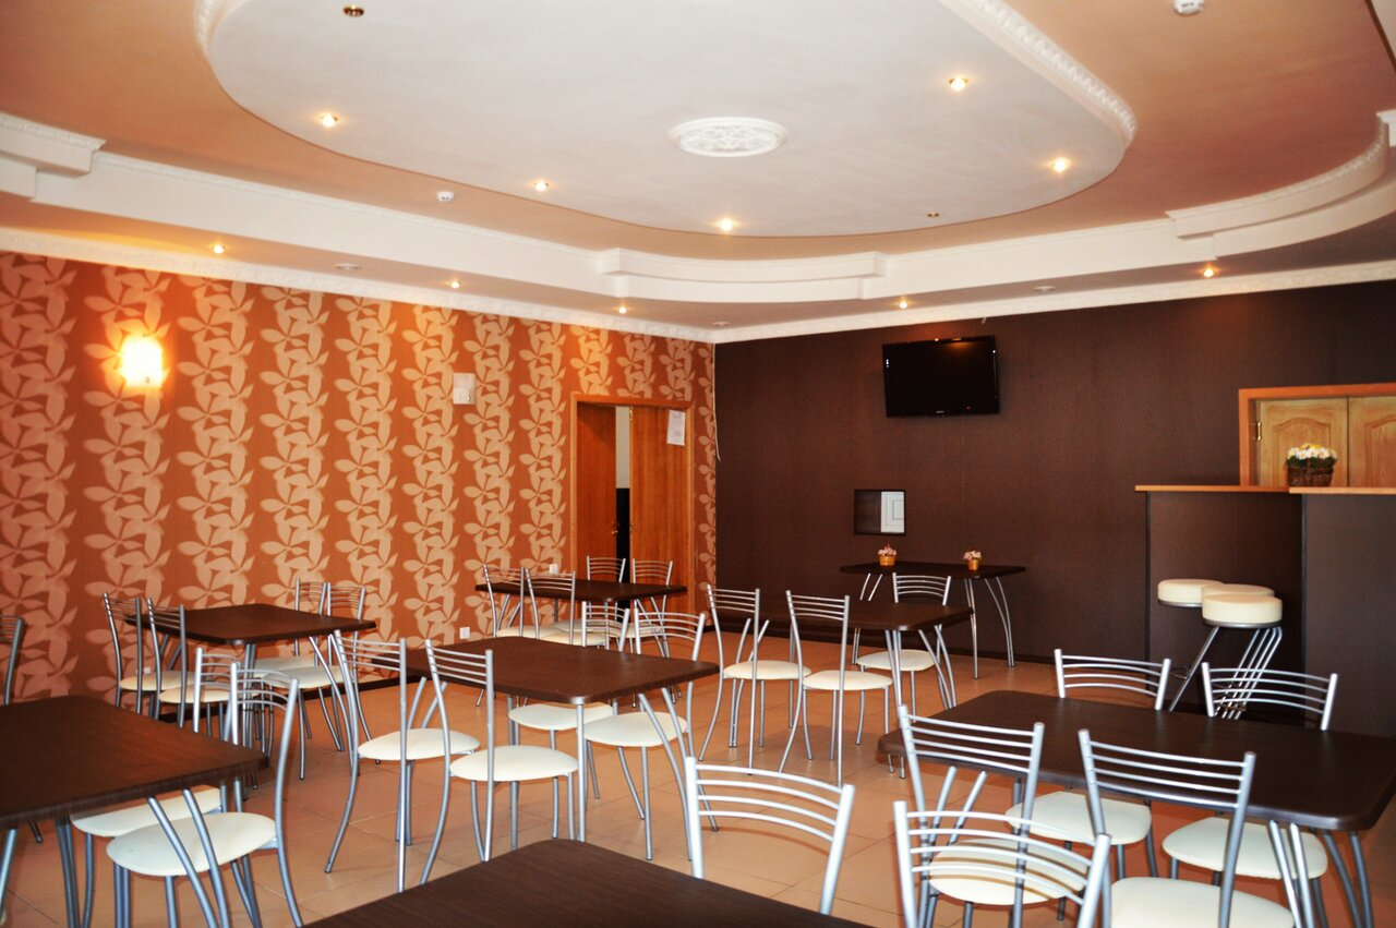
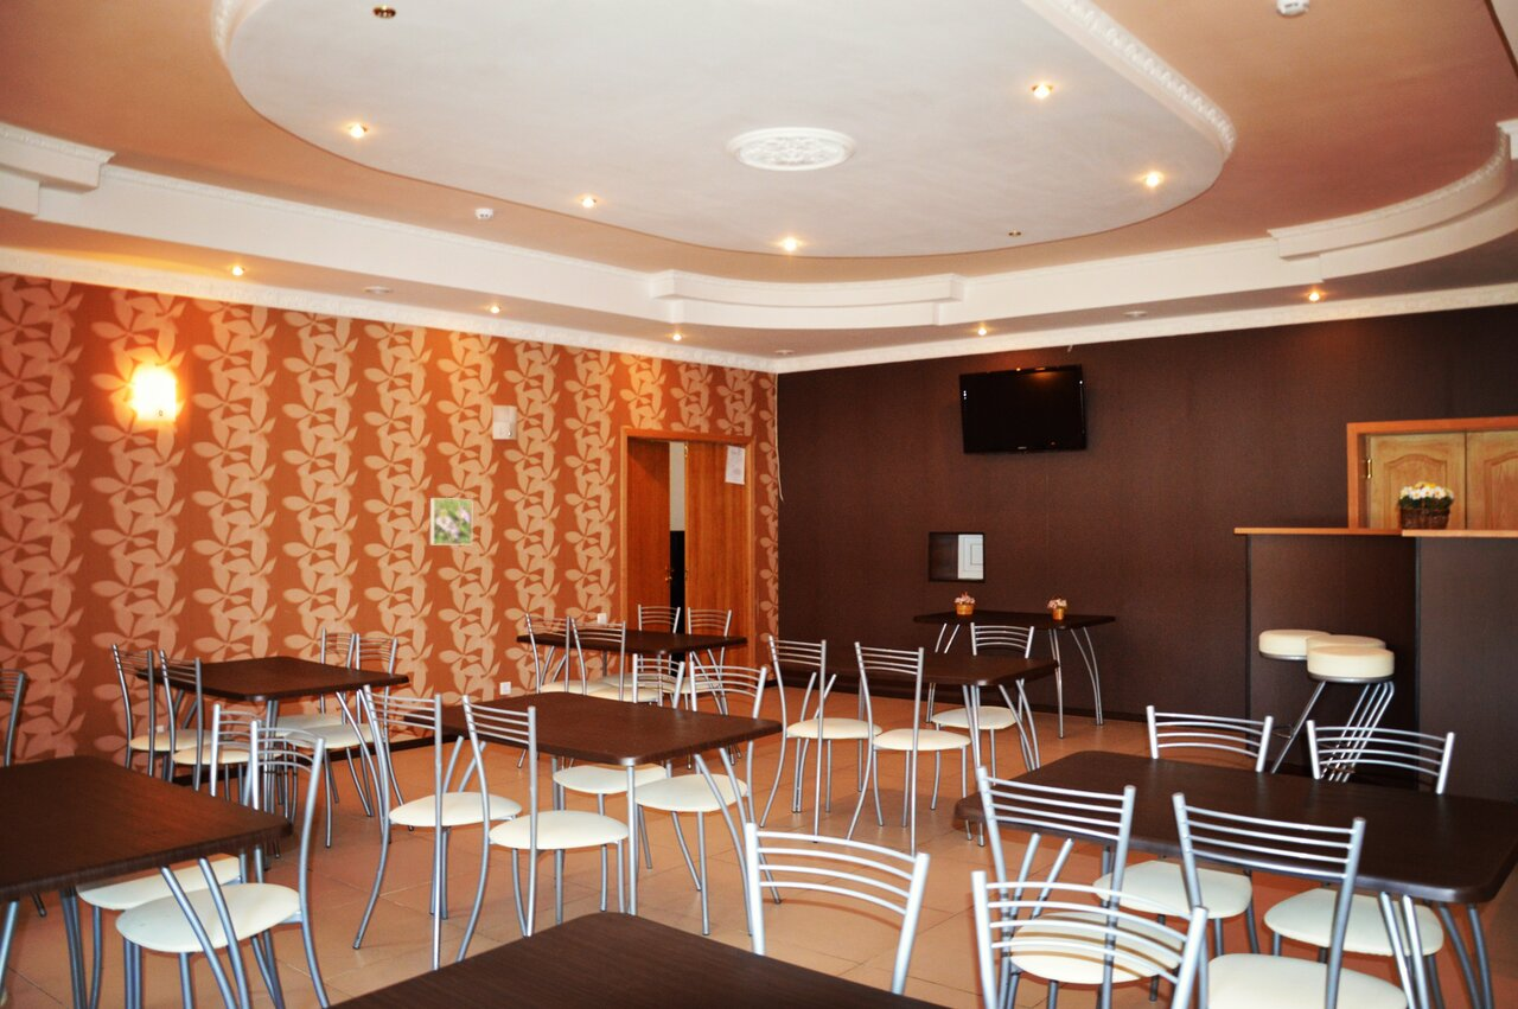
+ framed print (451, 522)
